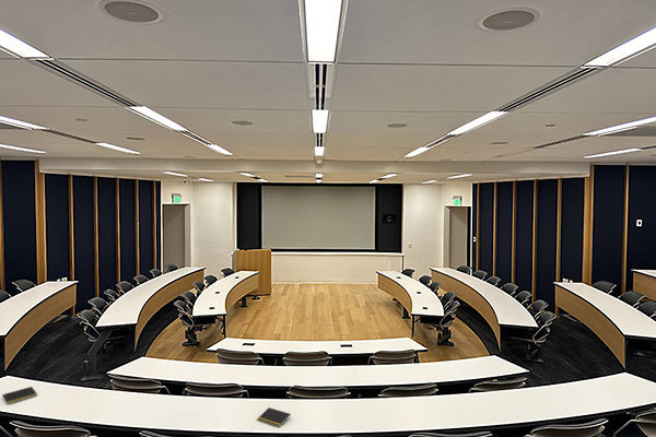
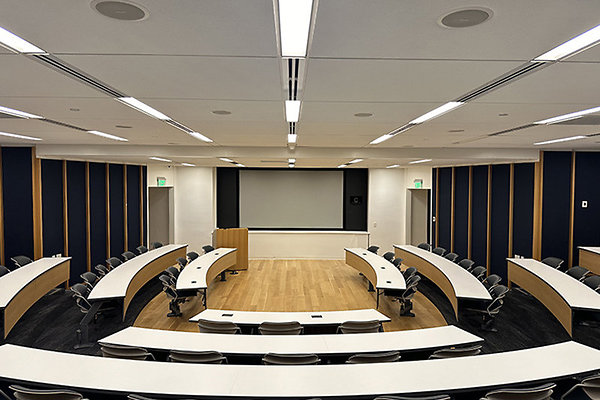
- notepad (20, 394)
- notepad (273, 416)
